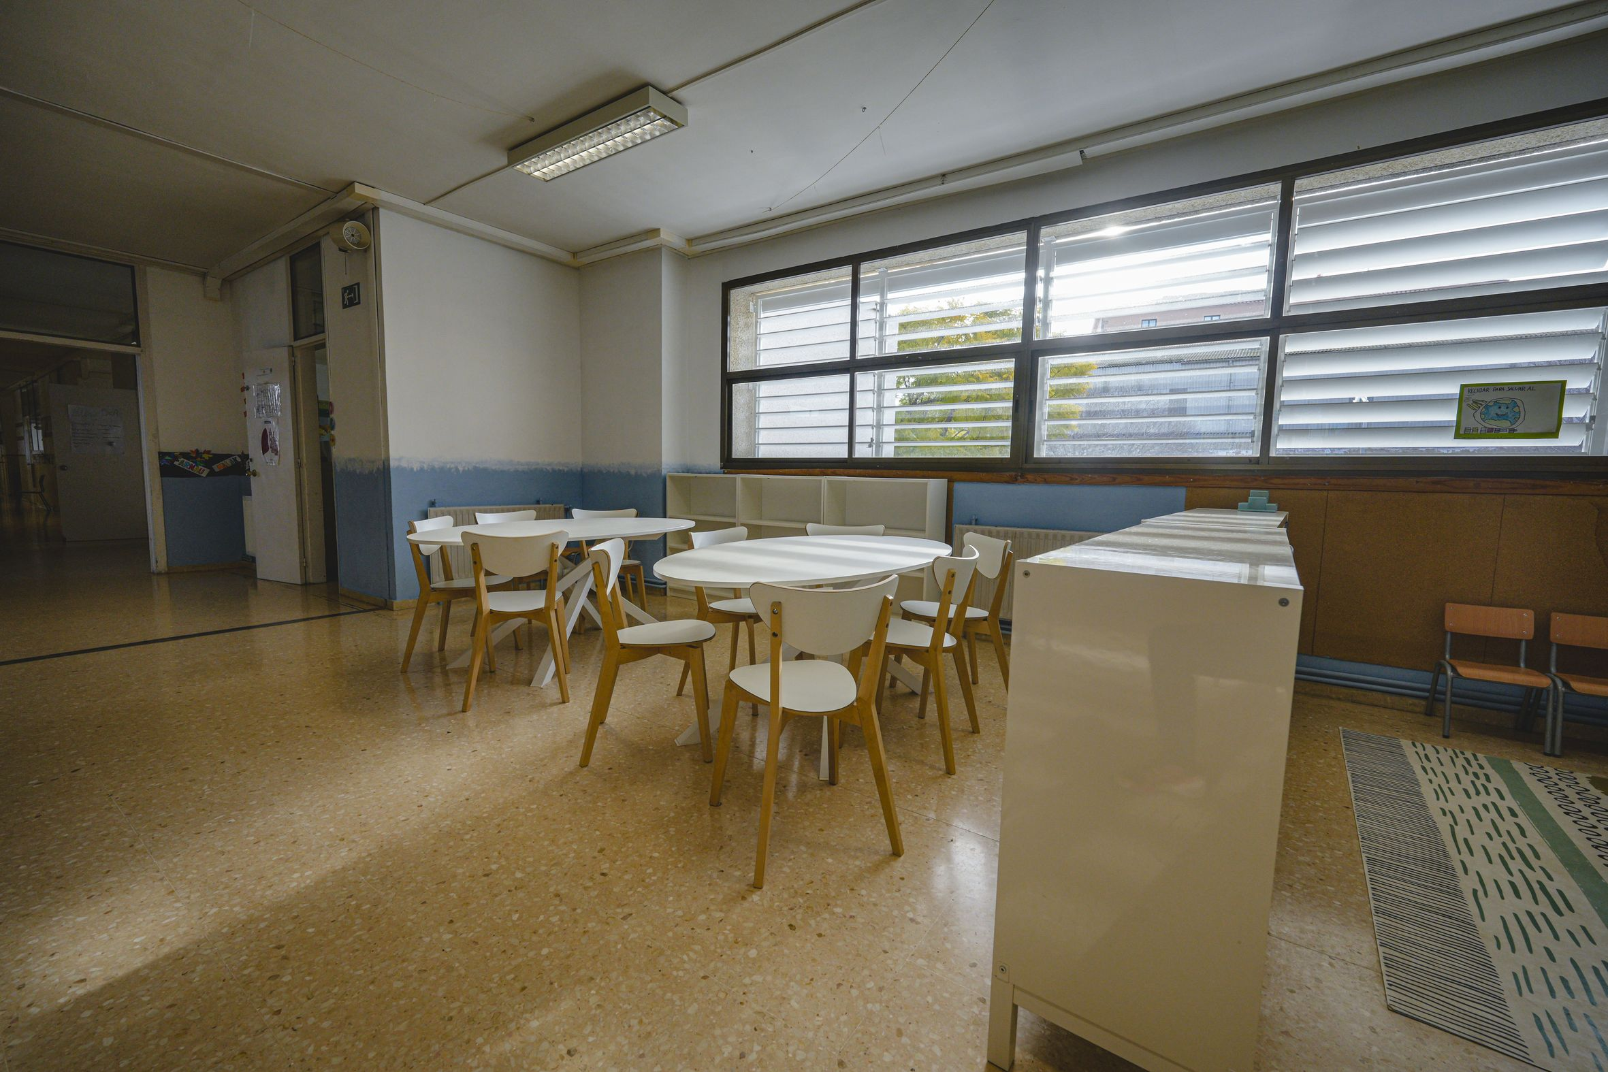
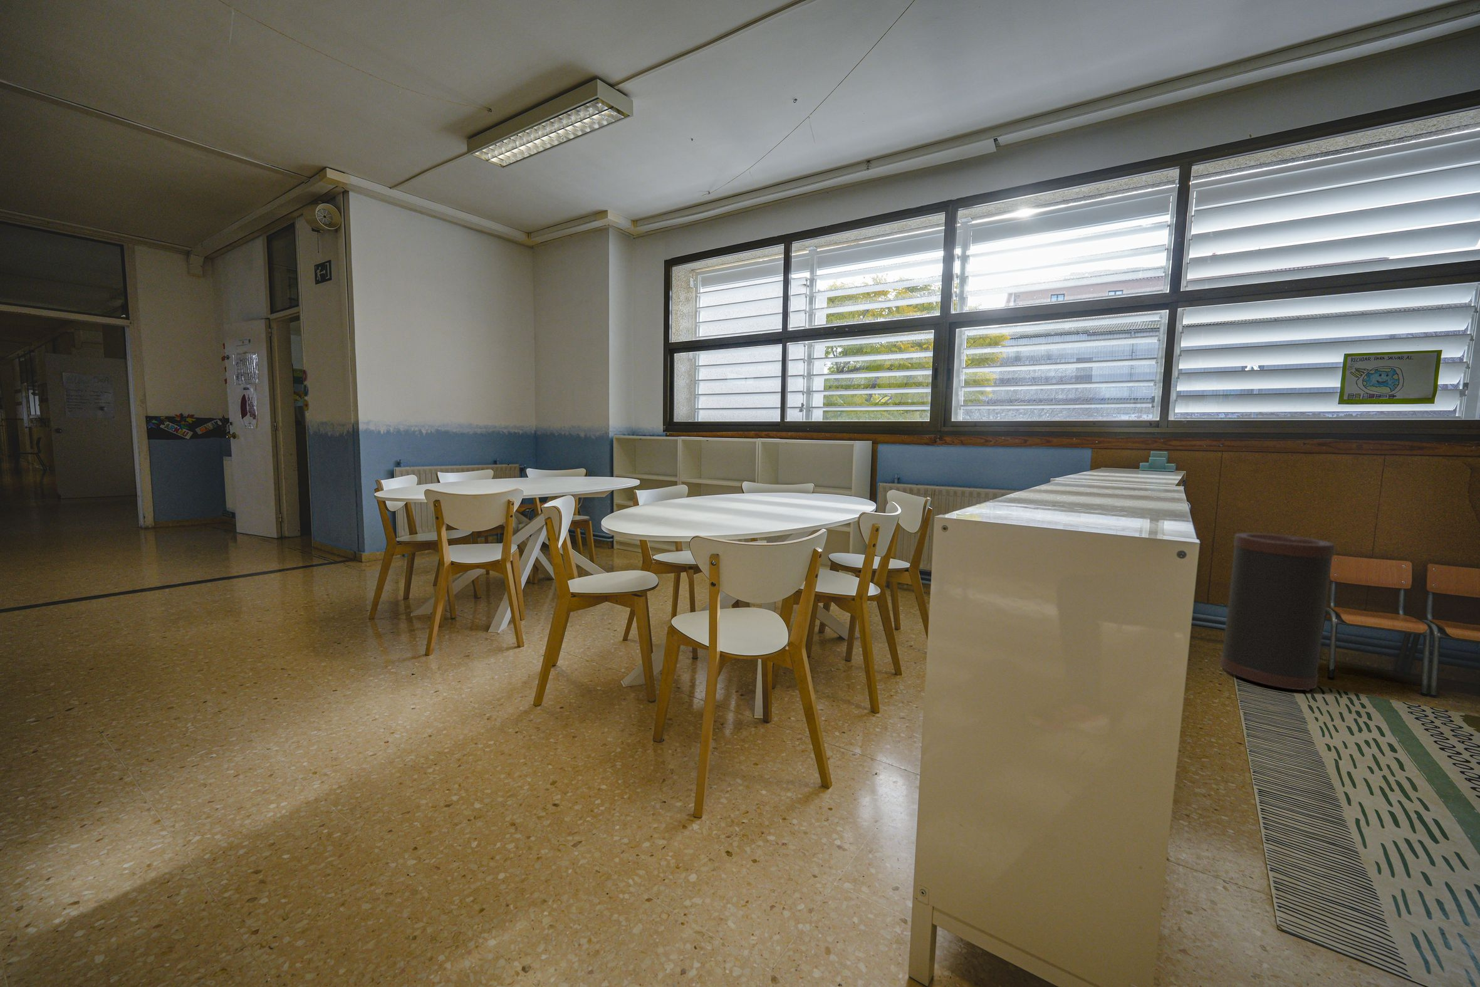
+ trash can (1274, 608)
